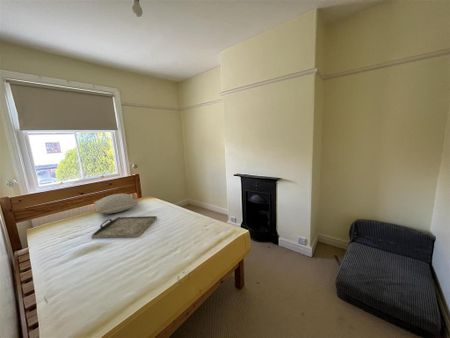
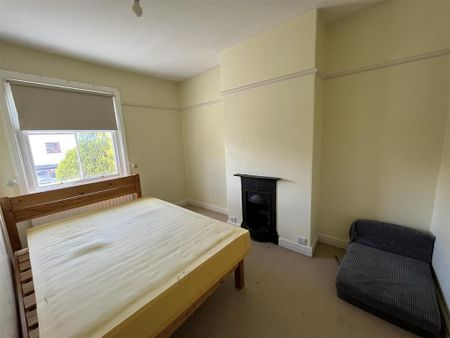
- pillow (115, 202)
- serving tray (127, 223)
